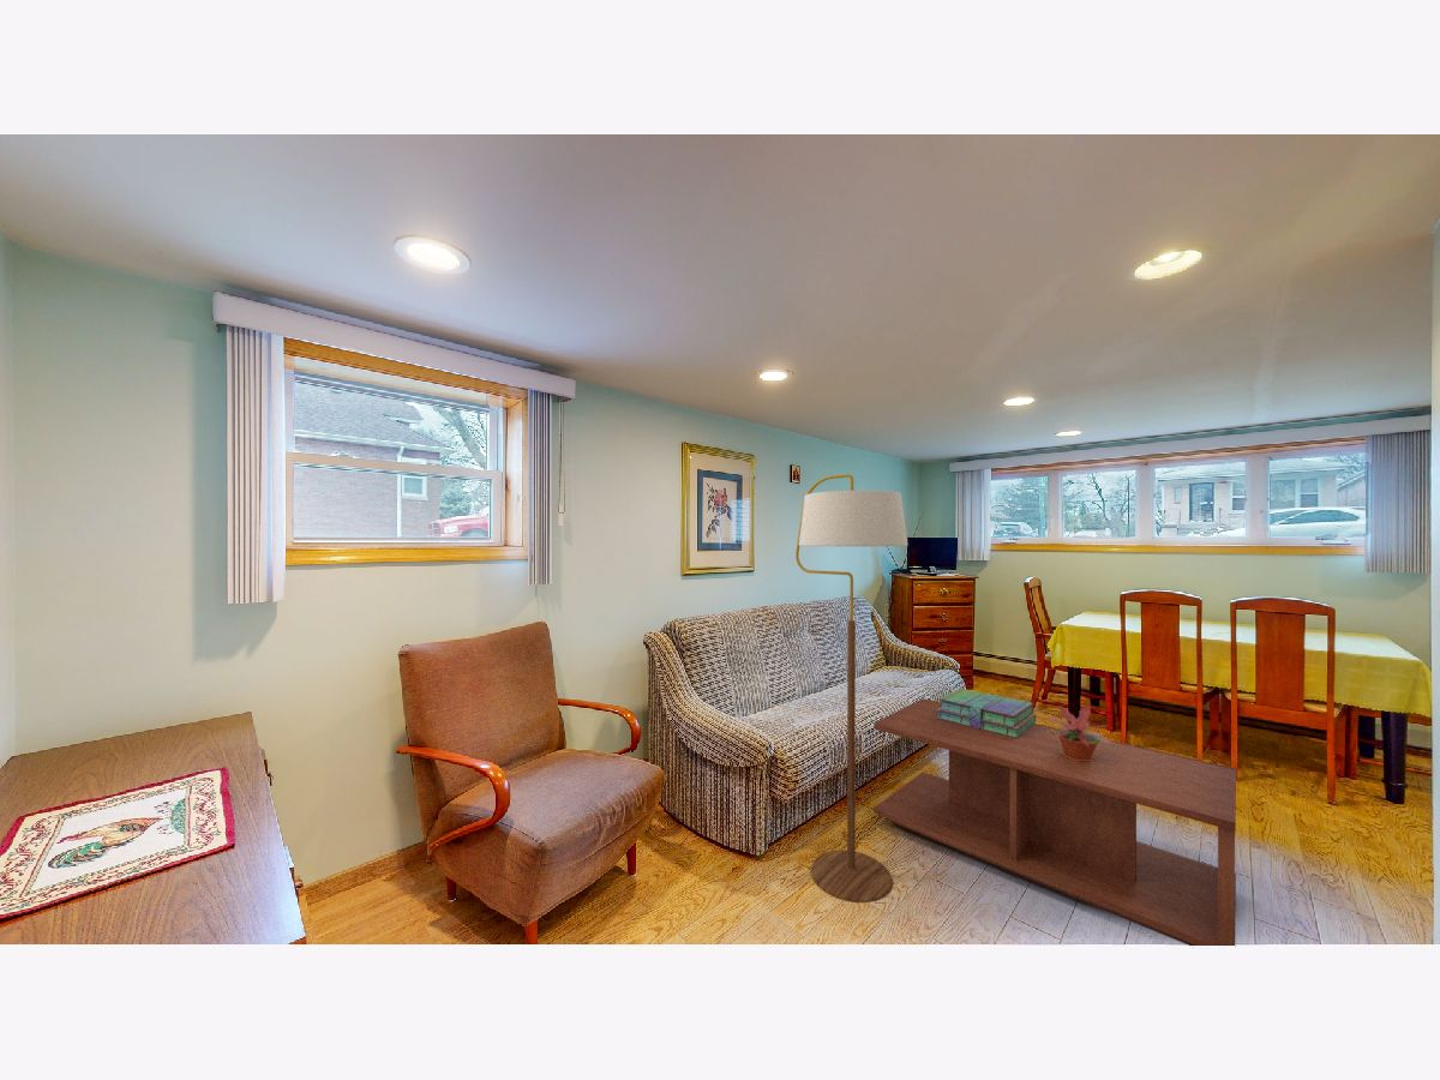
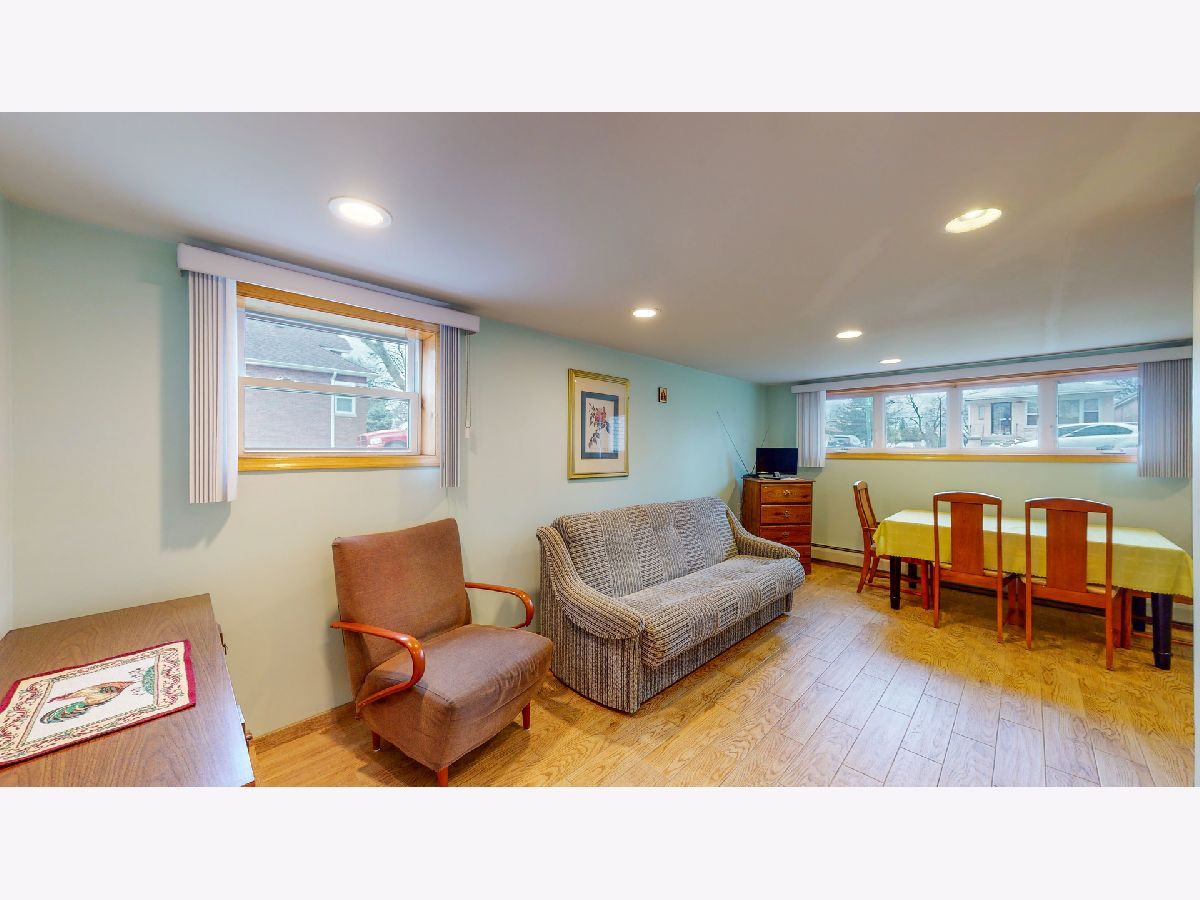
- potted plant (1078, 728)
- stack of books (985, 709)
- floor lamp (847, 673)
- coffee table (1034, 798)
